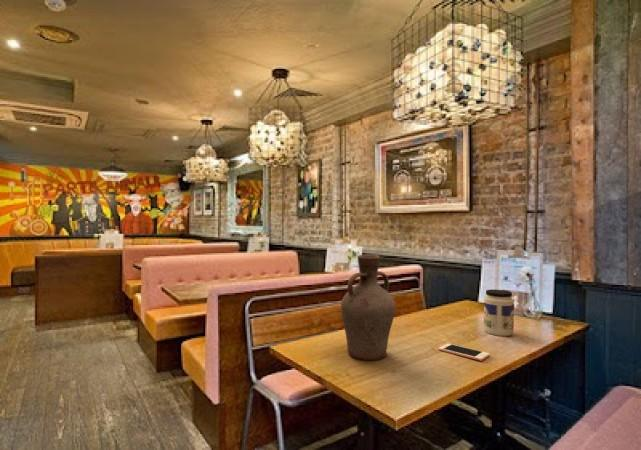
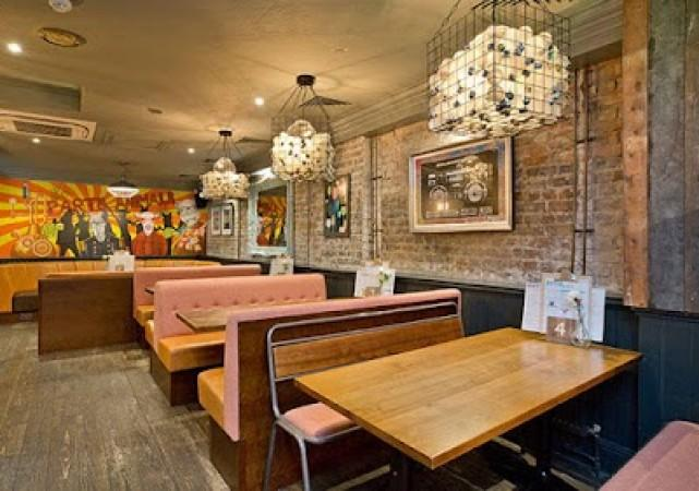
- jar (498, 312)
- cell phone (463, 351)
- vase (367, 304)
